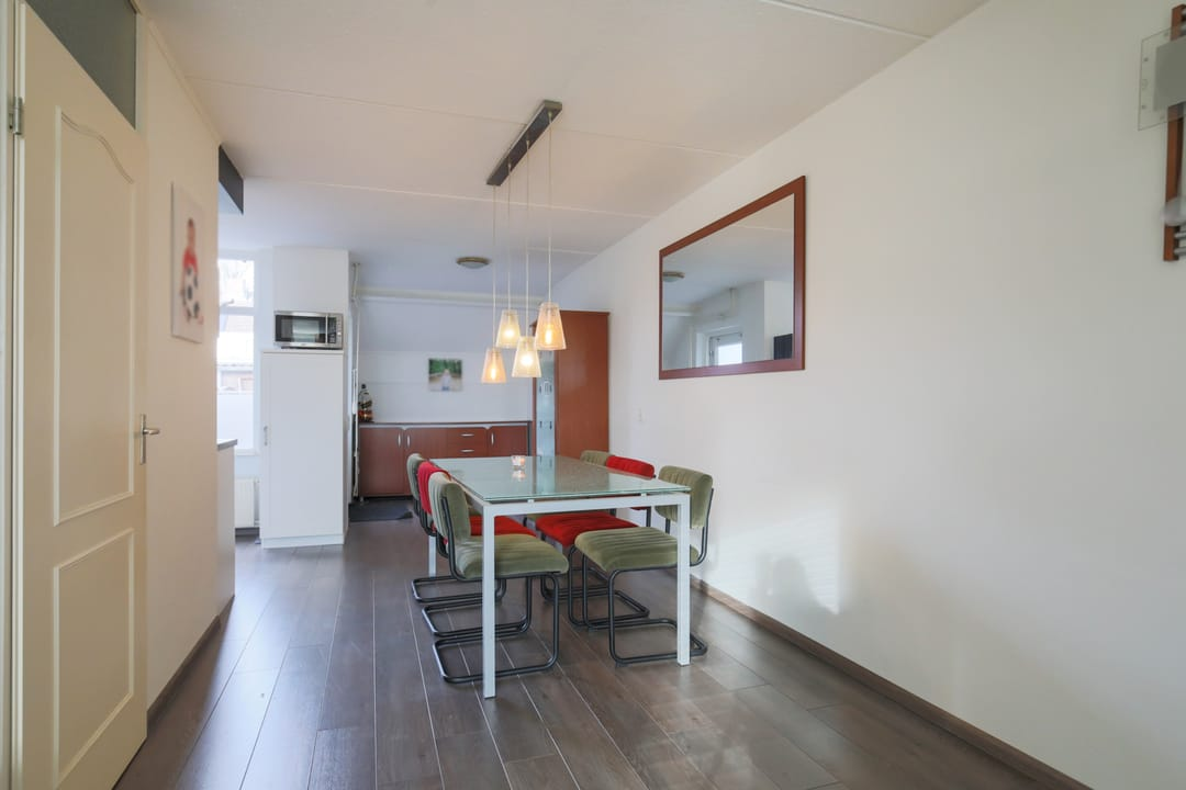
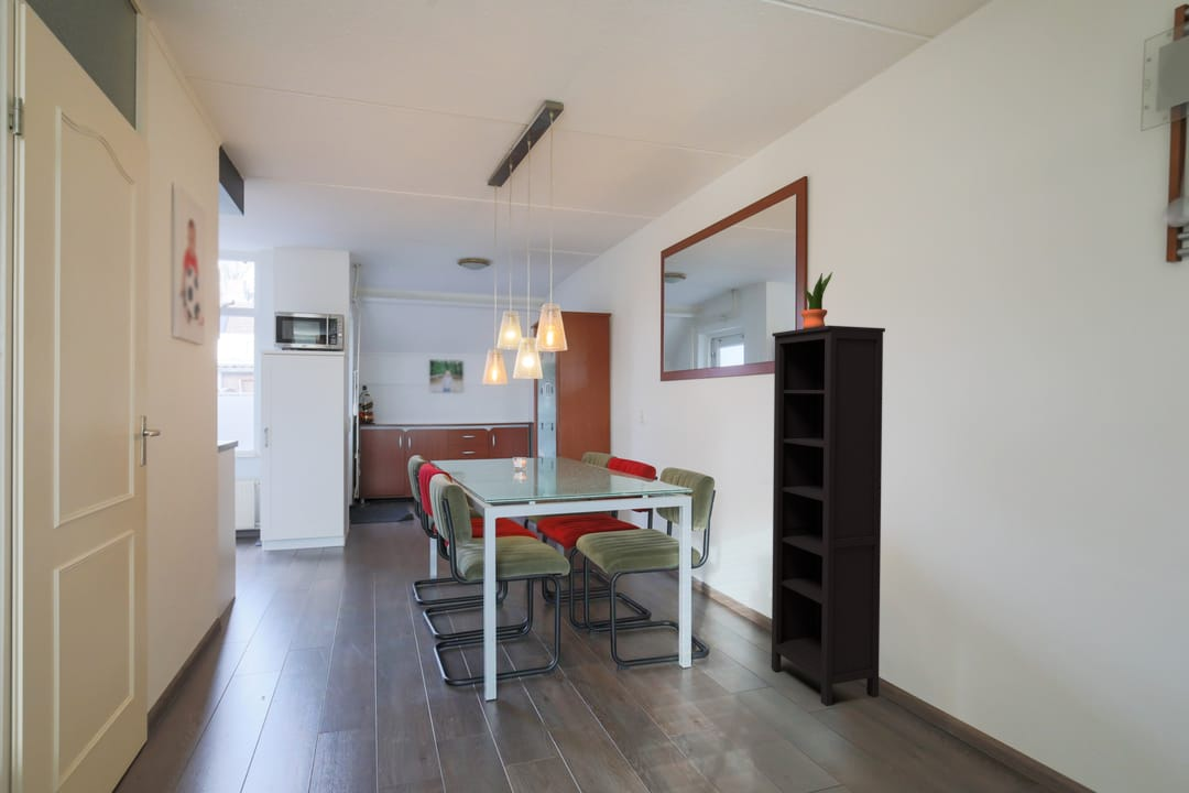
+ potted plant (817, 300)
+ bookcase (823, 507)
